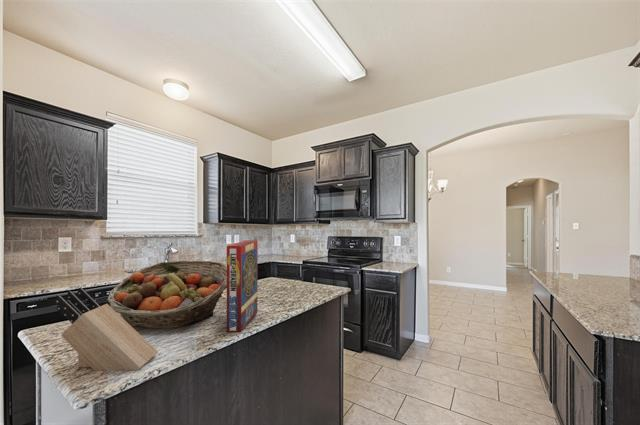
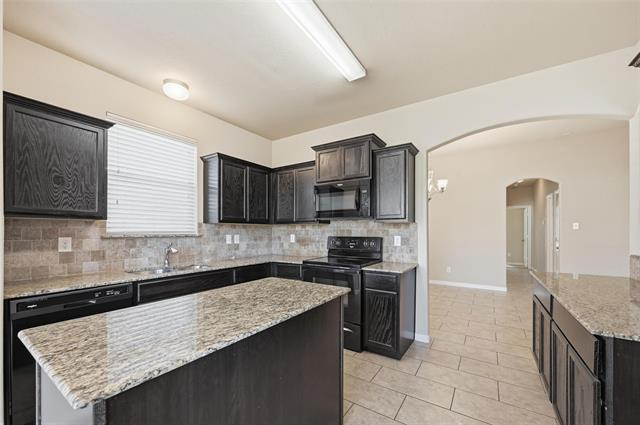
- cereal box (243, 282)
- fruit basket (174, 291)
- knife block (105, 326)
